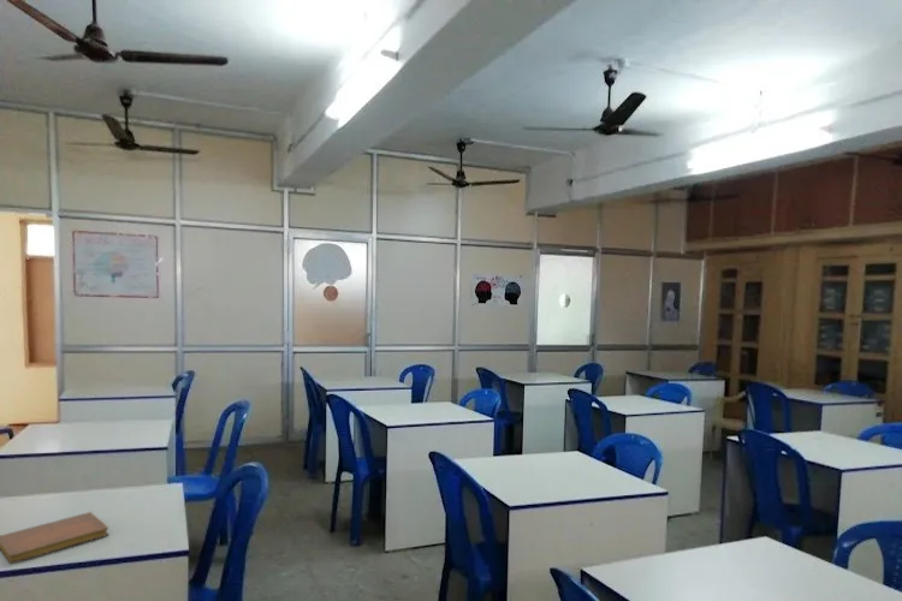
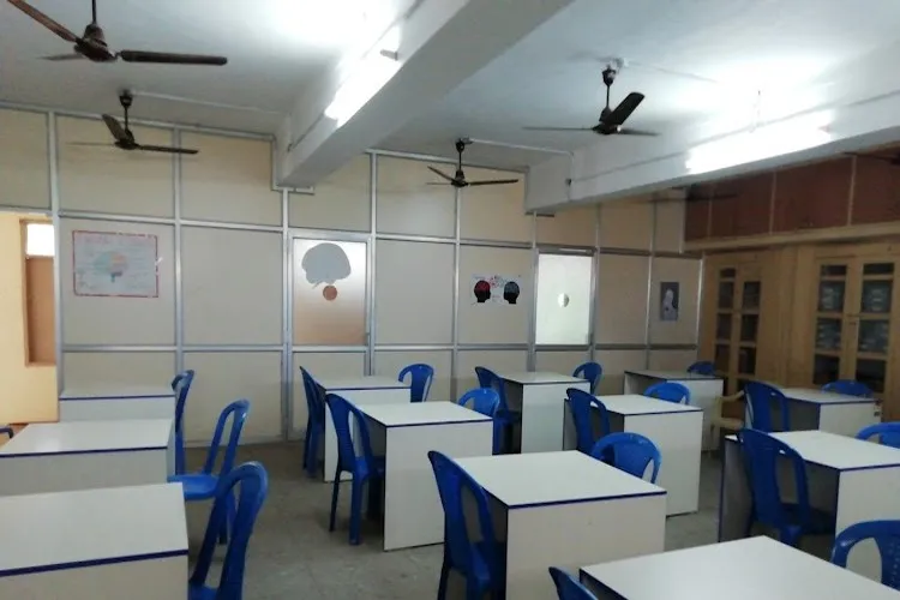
- notebook (53, 535)
